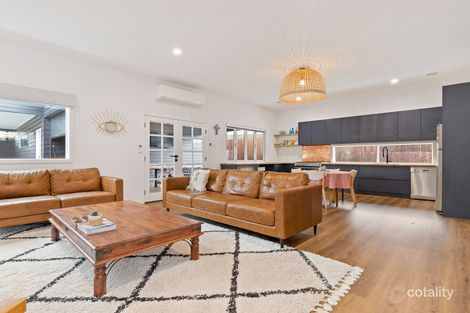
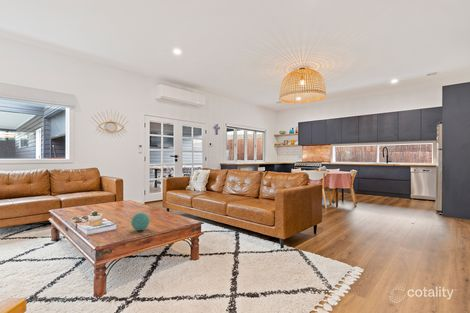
+ decorative ball (140, 221)
